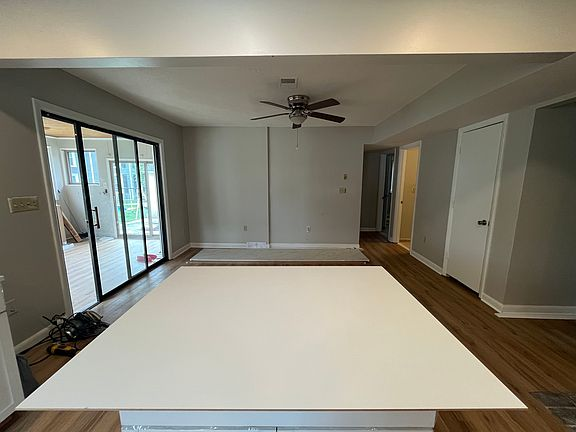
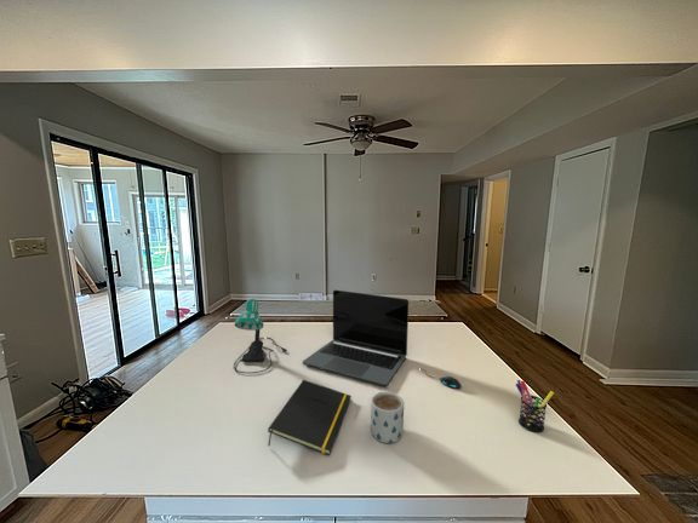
+ desk lamp (262, 324)
+ notepad (314, 412)
+ mug (385, 412)
+ mouse (440, 378)
+ pen holder (532, 404)
+ laptop (355, 331)
